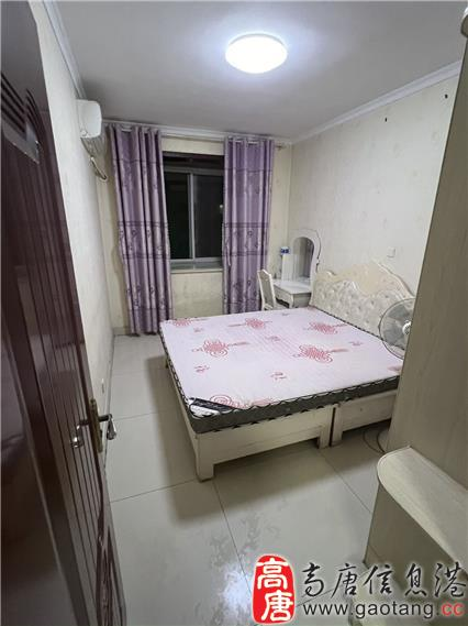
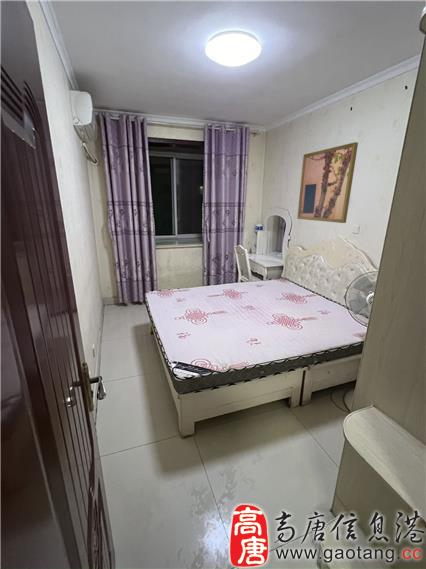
+ wall art (323, 186)
